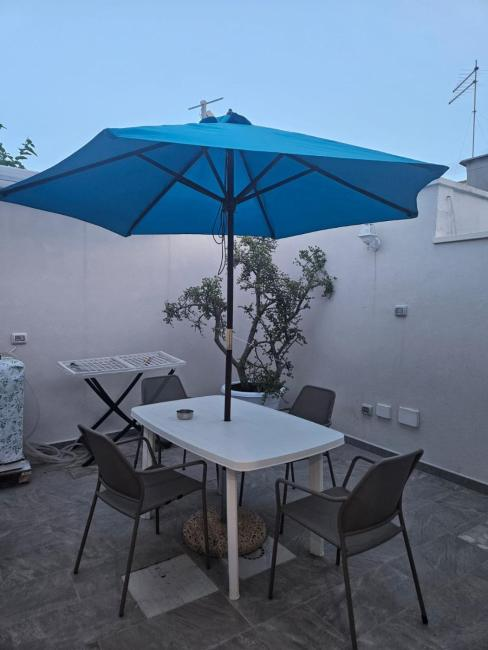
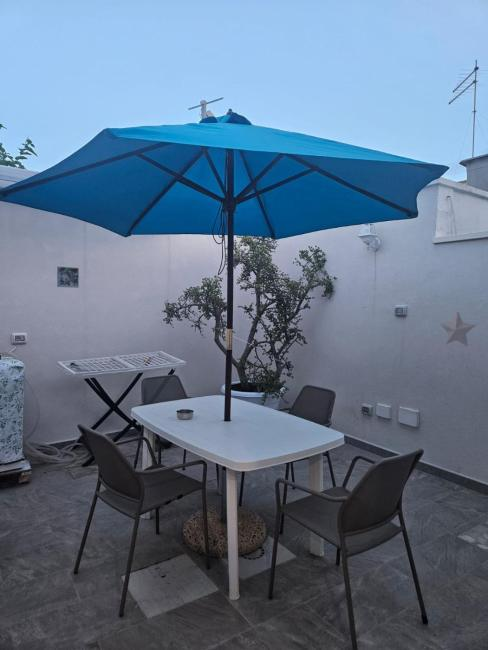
+ decorative star (456, 328)
+ decorative tile (68, 277)
